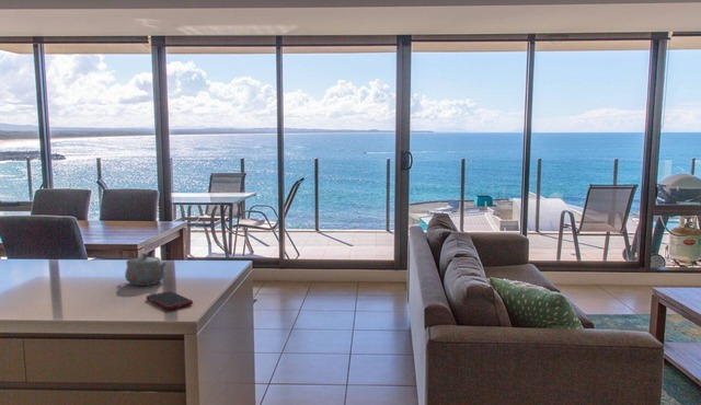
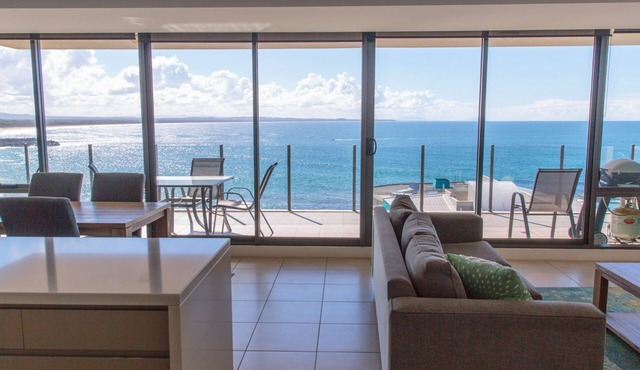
- cell phone (169, 300)
- teapot (146, 268)
